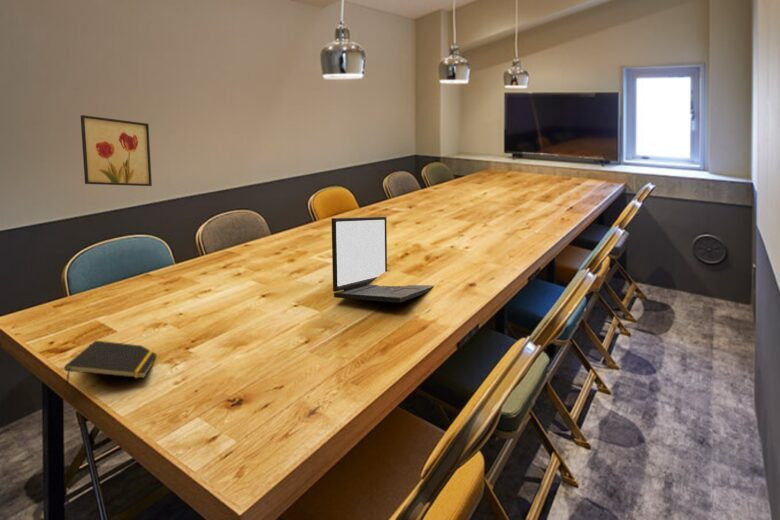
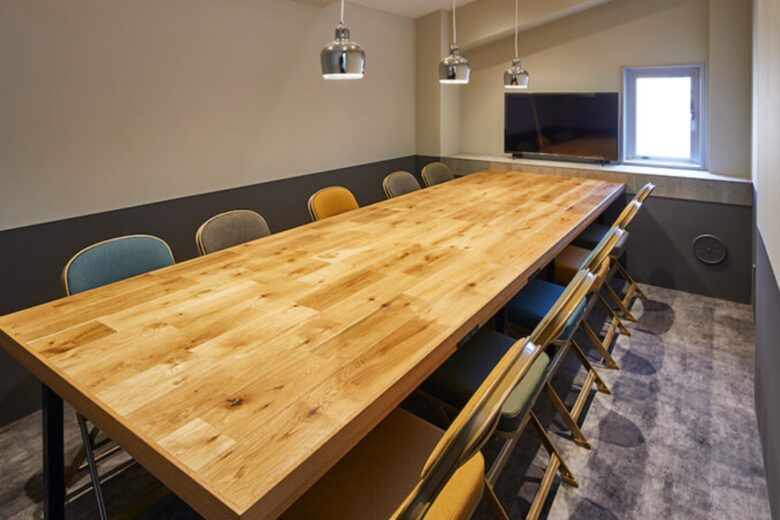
- wall art (117, 152)
- laptop (386, 254)
- notepad (117, 358)
